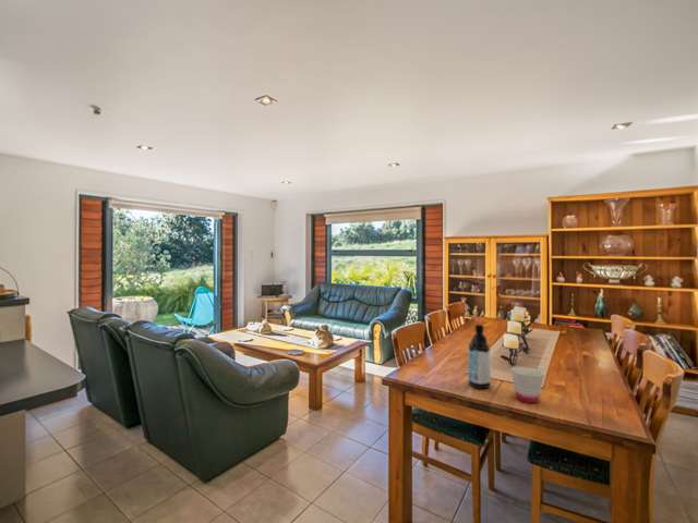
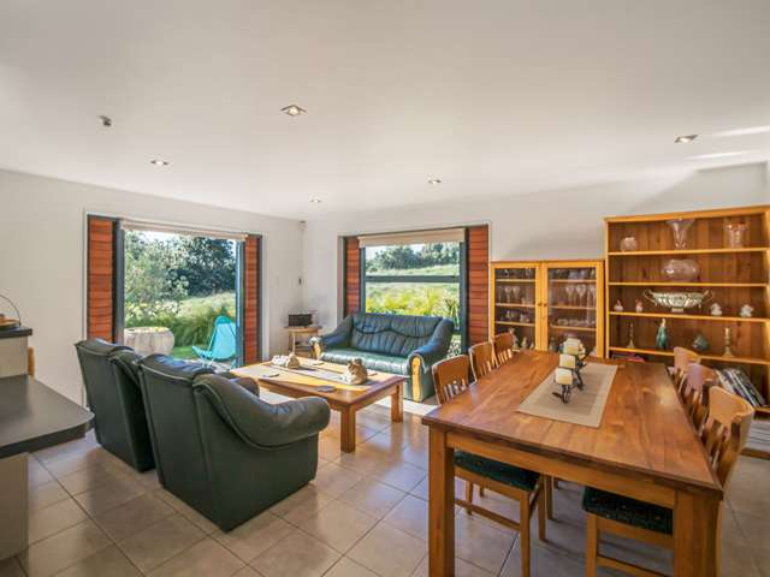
- water bottle (479, 355)
- cup (527, 385)
